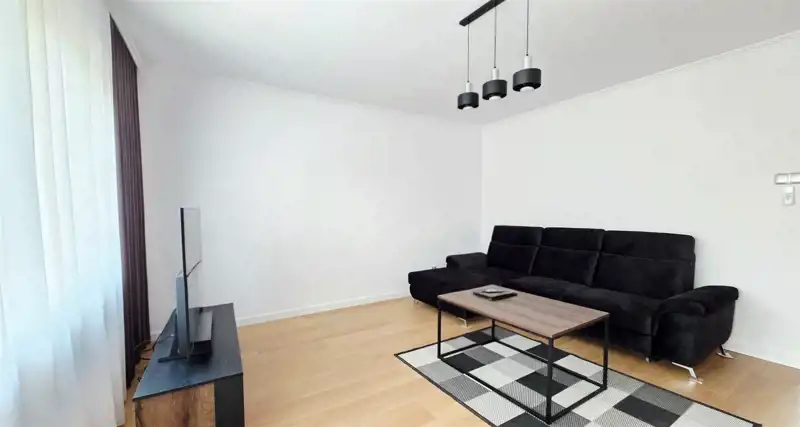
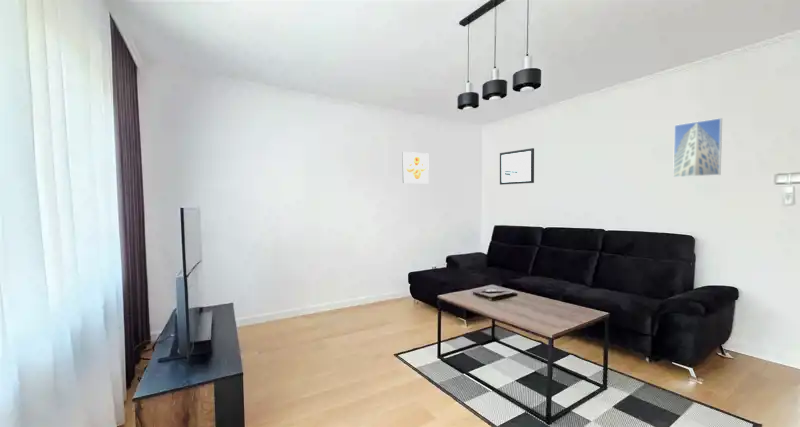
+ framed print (696, 149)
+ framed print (415, 168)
+ wall art (516, 167)
